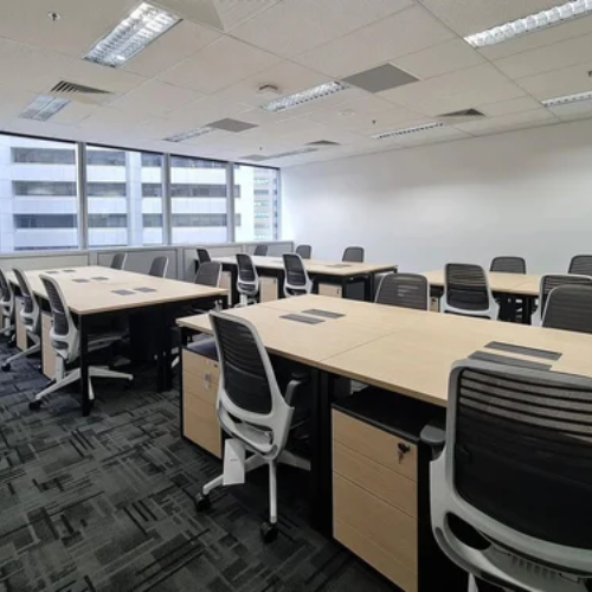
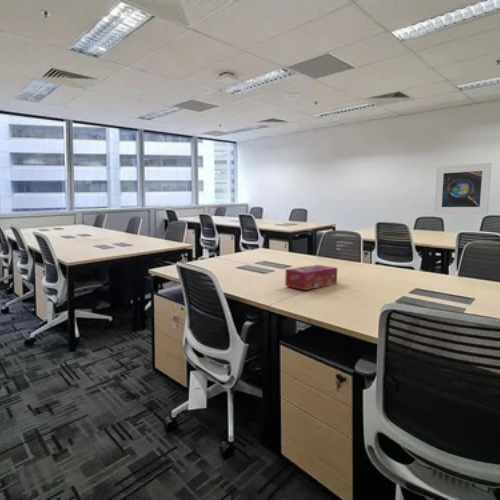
+ tissue box (311, 276)
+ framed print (461, 189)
